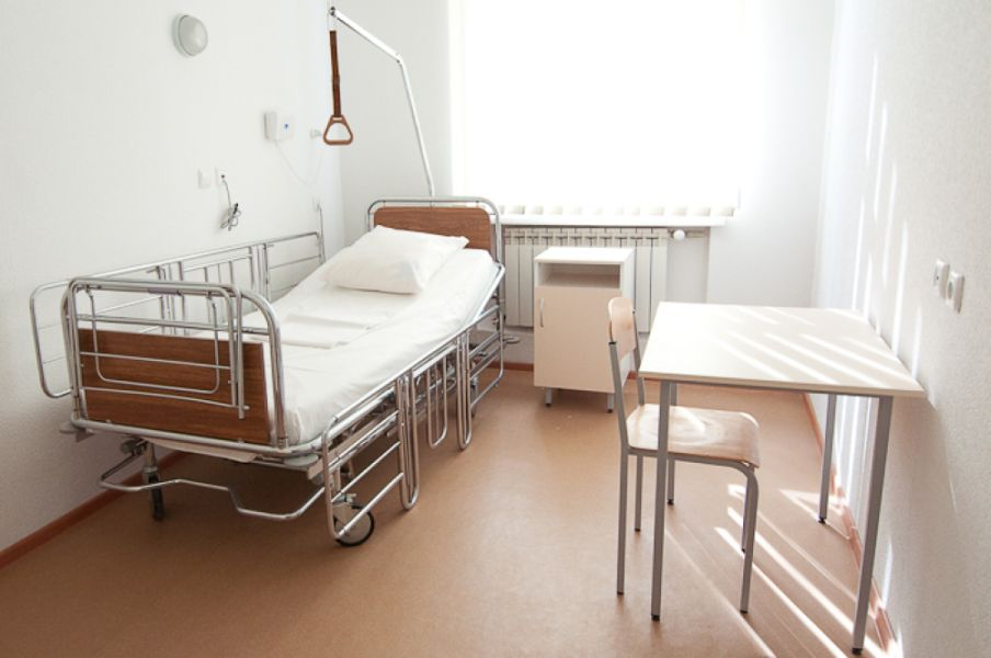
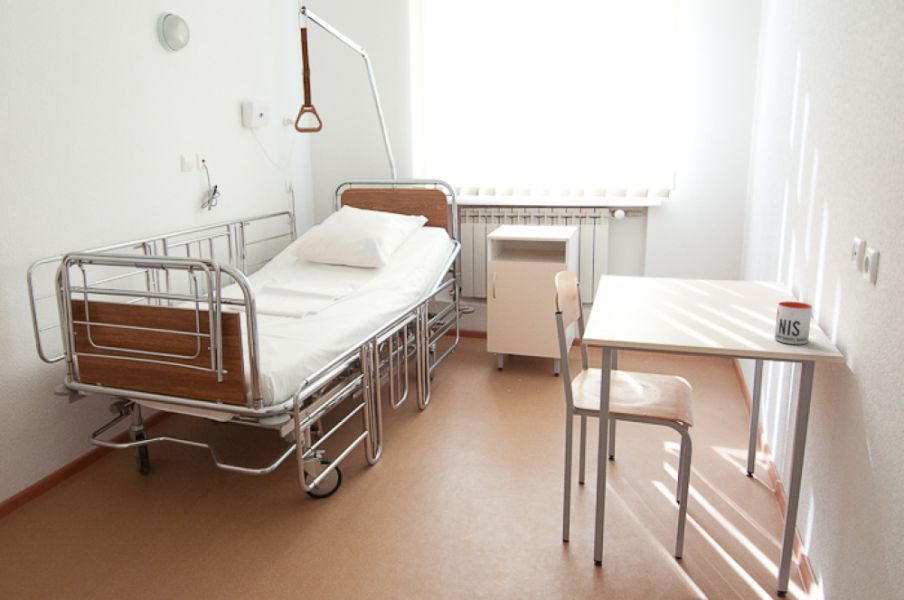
+ mug (790, 320)
